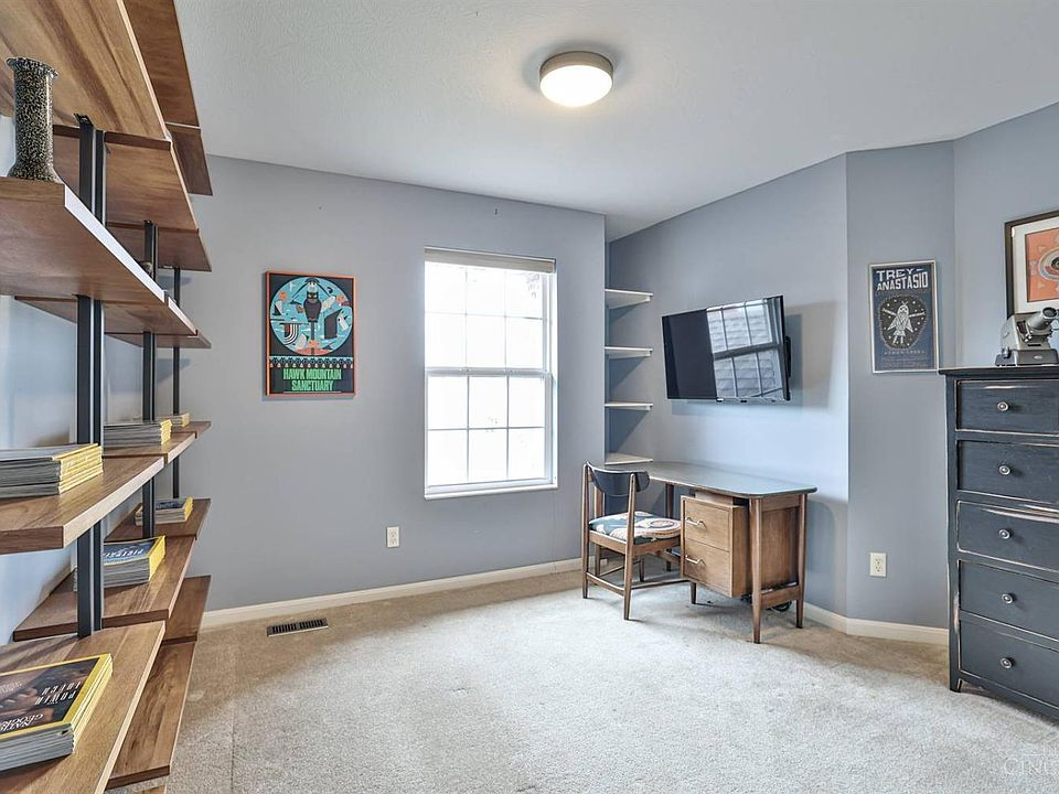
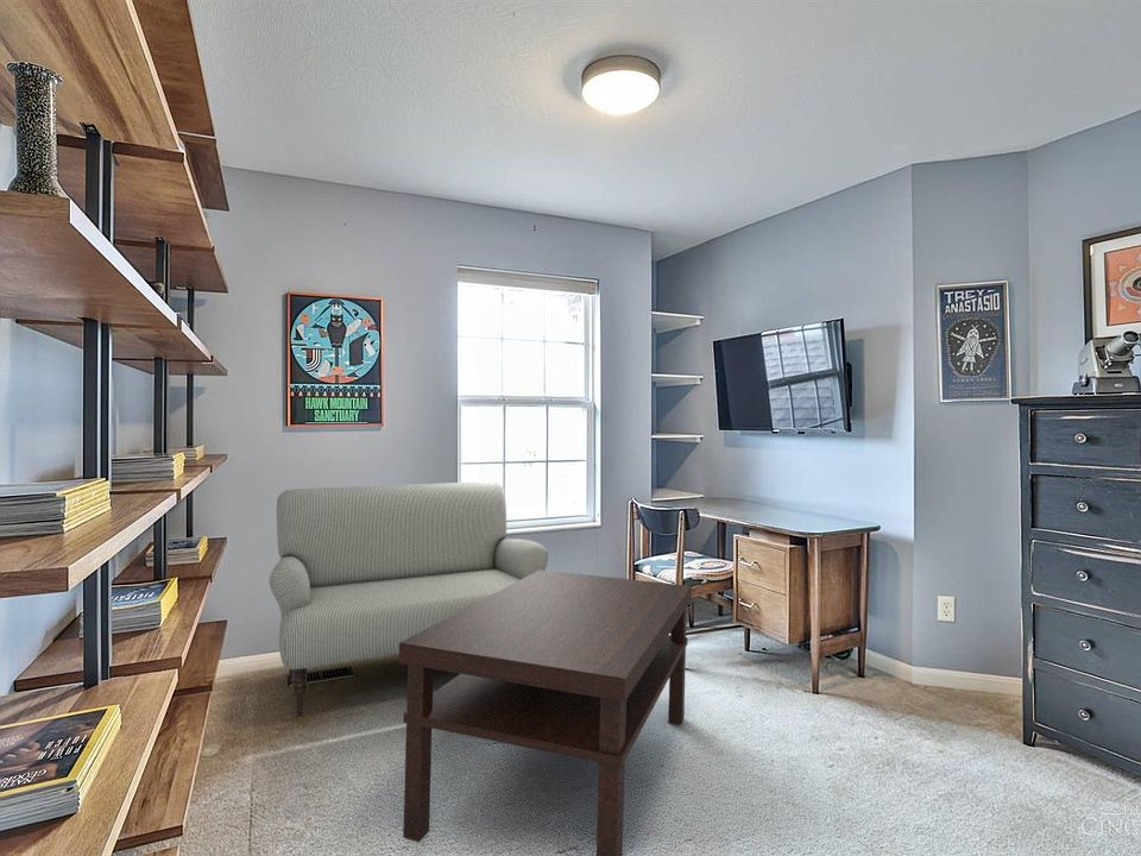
+ sofa (414, 580)
+ coffee table (570, 687)
